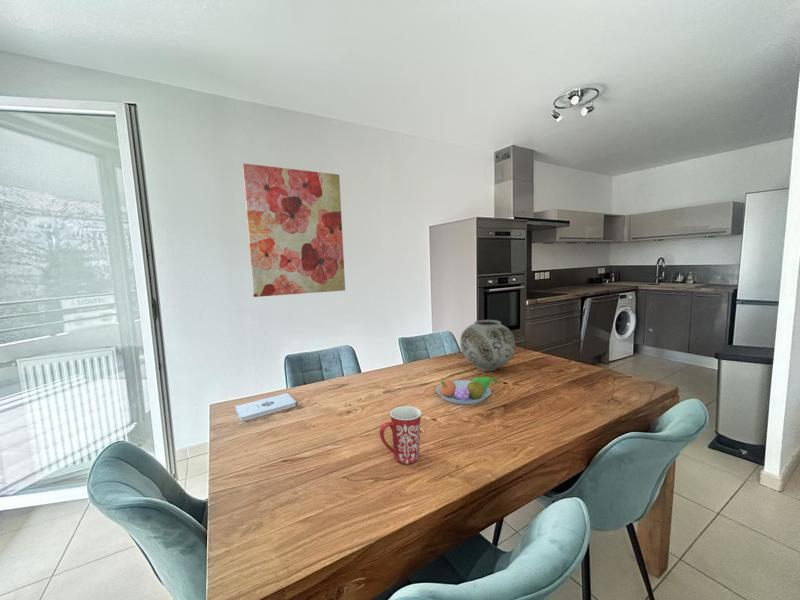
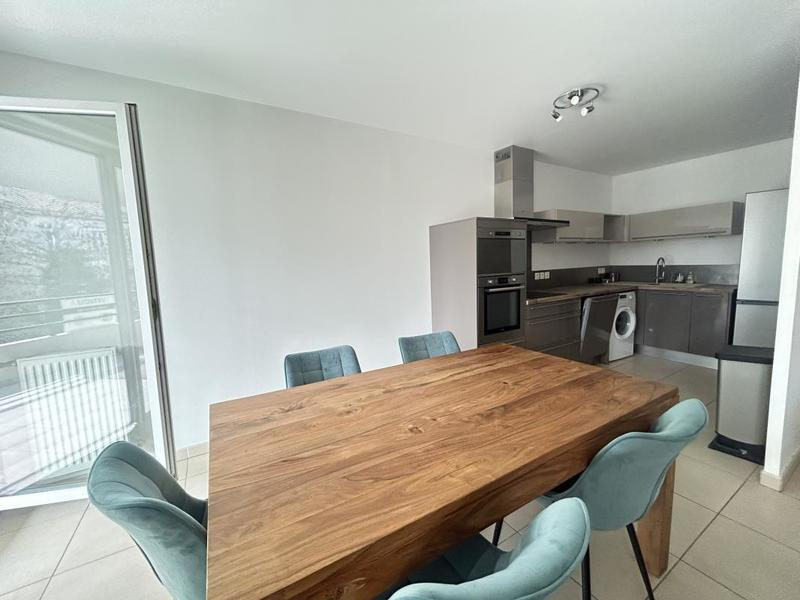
- notepad (266, 406)
- mug (400, 436)
- fruit bowl (465, 384)
- wall art (298, 232)
- vase (487, 345)
